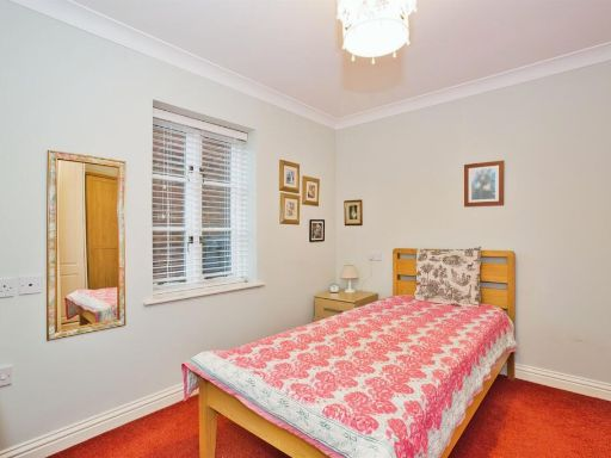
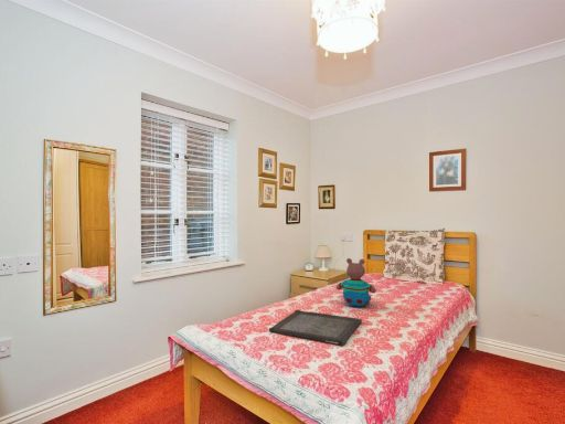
+ serving tray (317, 325)
+ teddy bear (356, 280)
